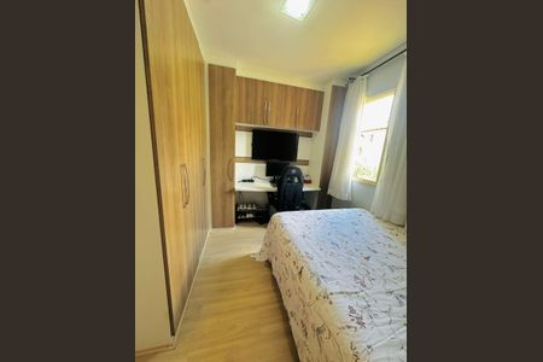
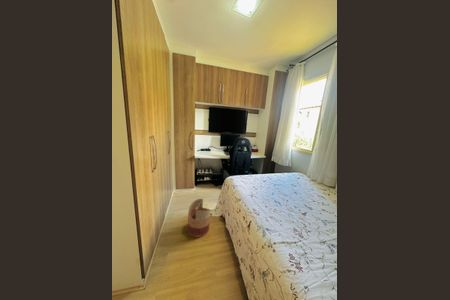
+ basket (199, 216)
